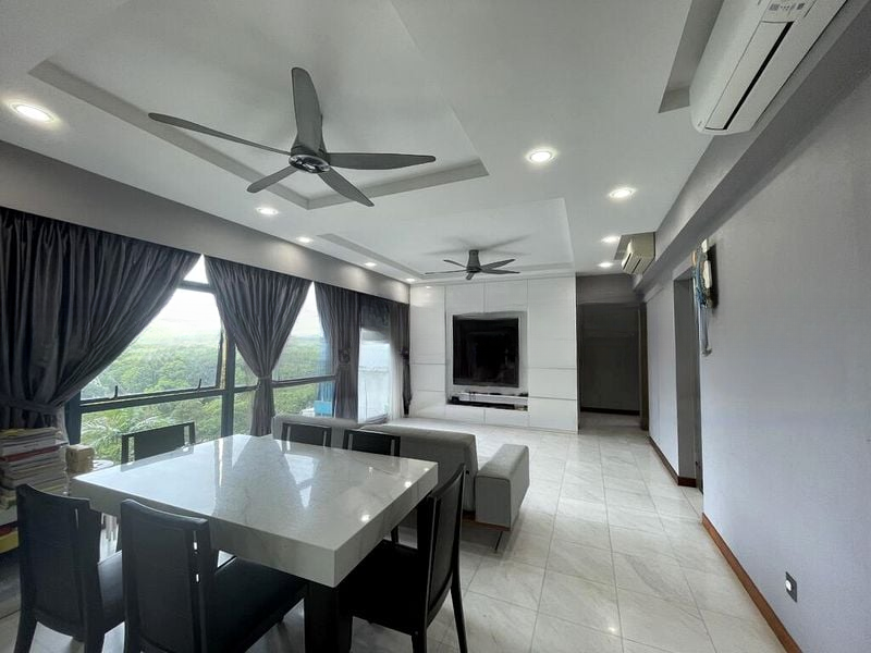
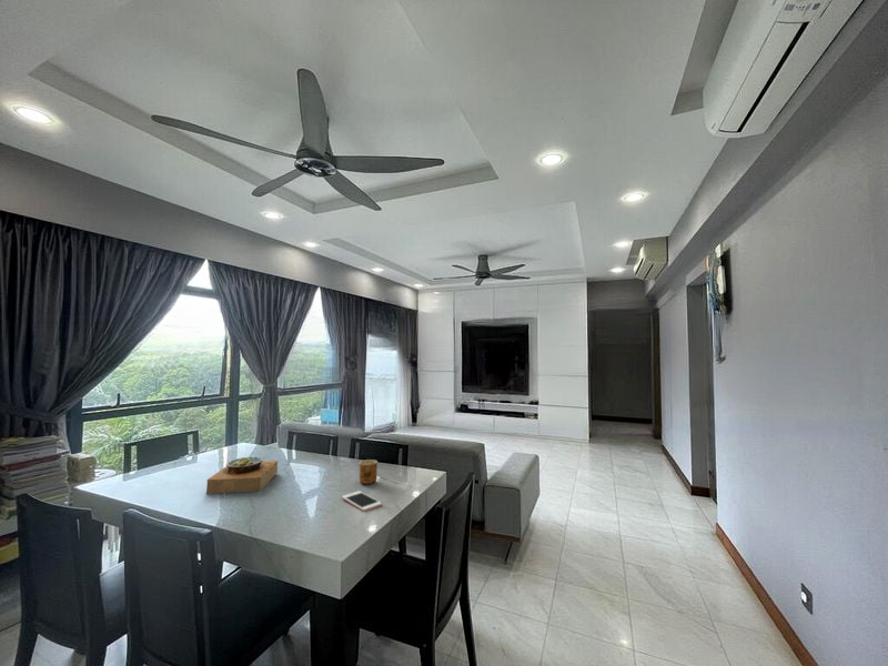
+ cup (367, 471)
+ bowl (244, 470)
+ cell phone (361, 500)
